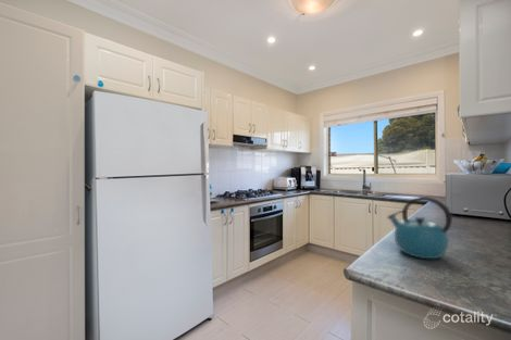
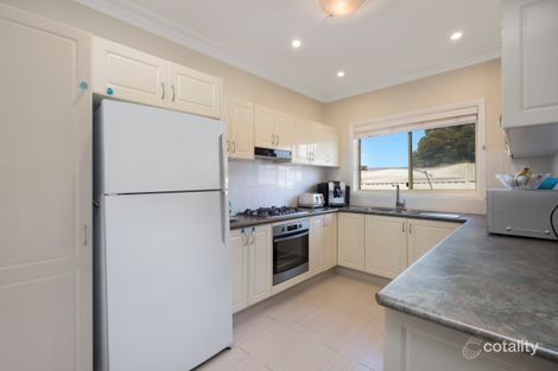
- kettle (416, 224)
